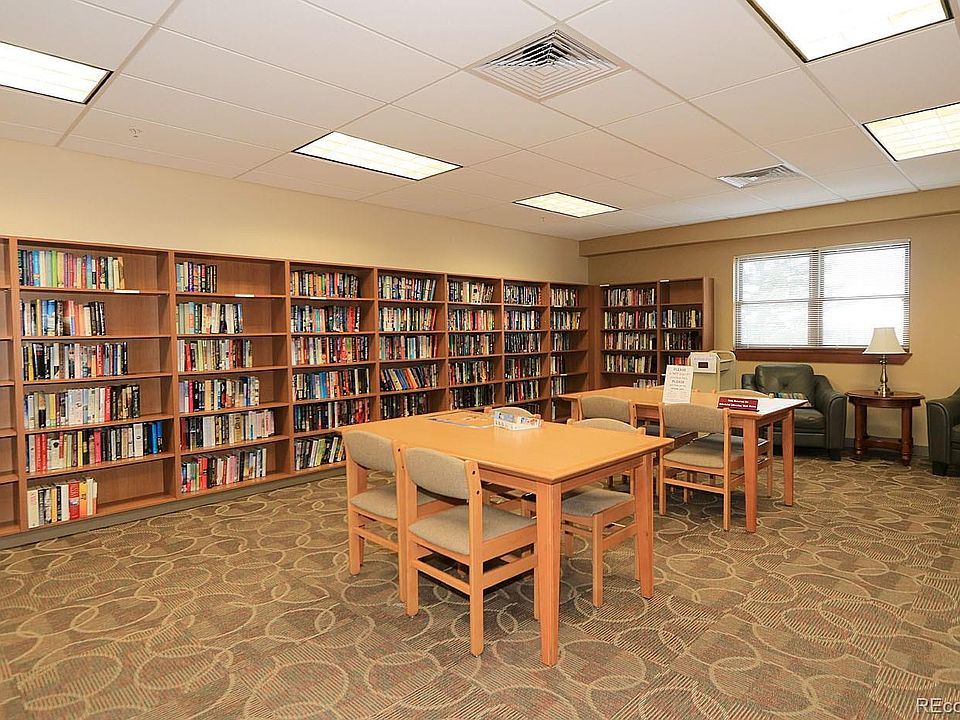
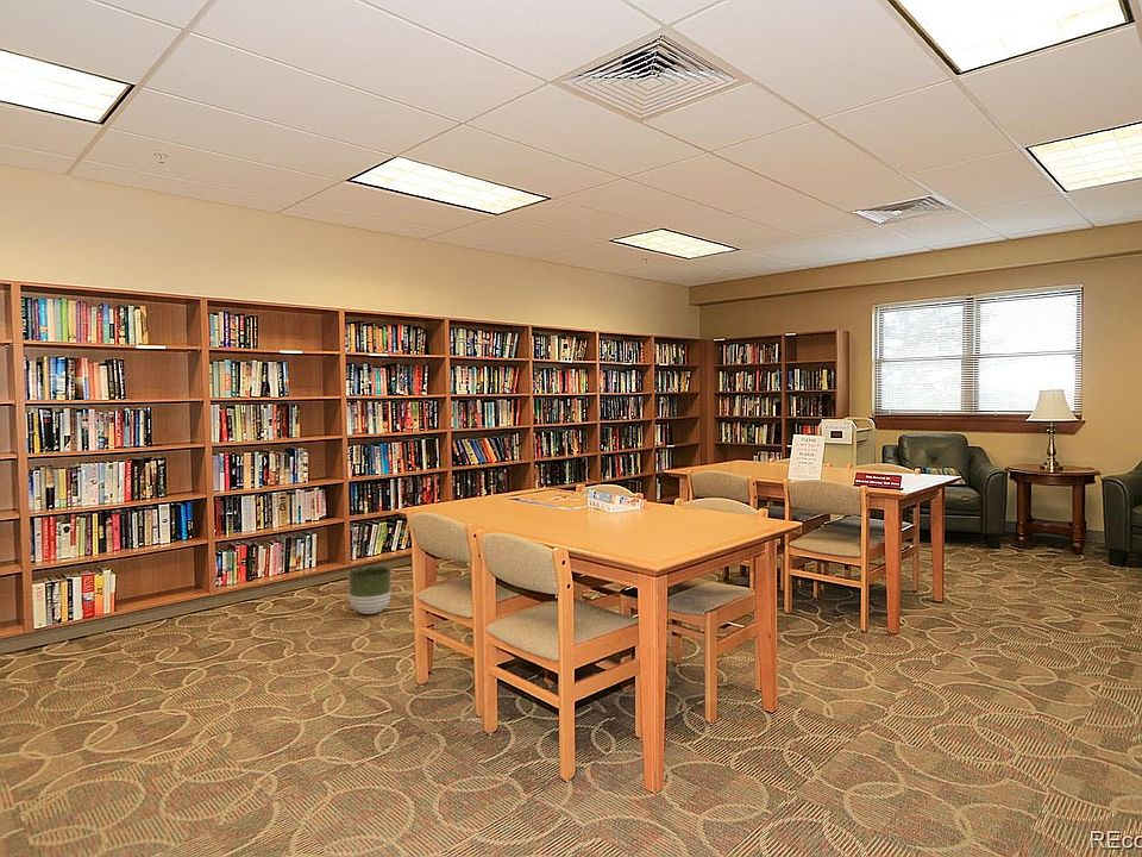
+ planter (370, 592)
